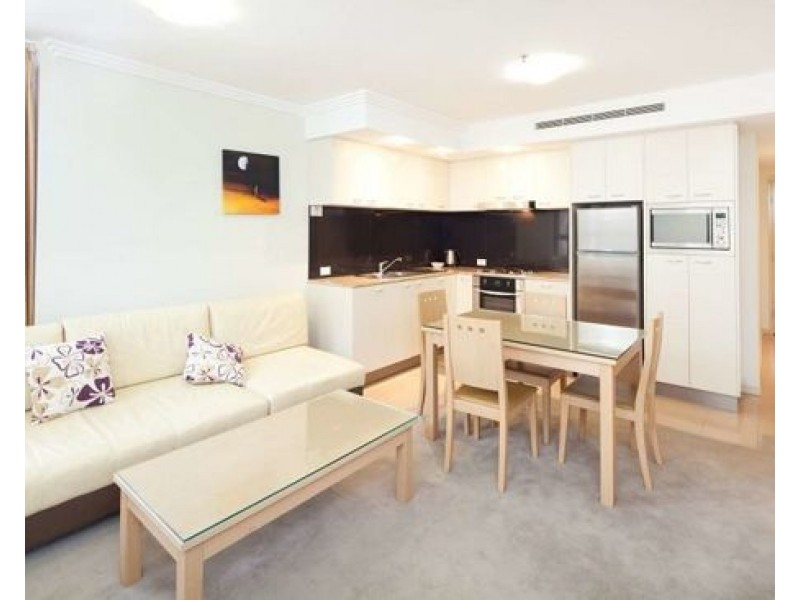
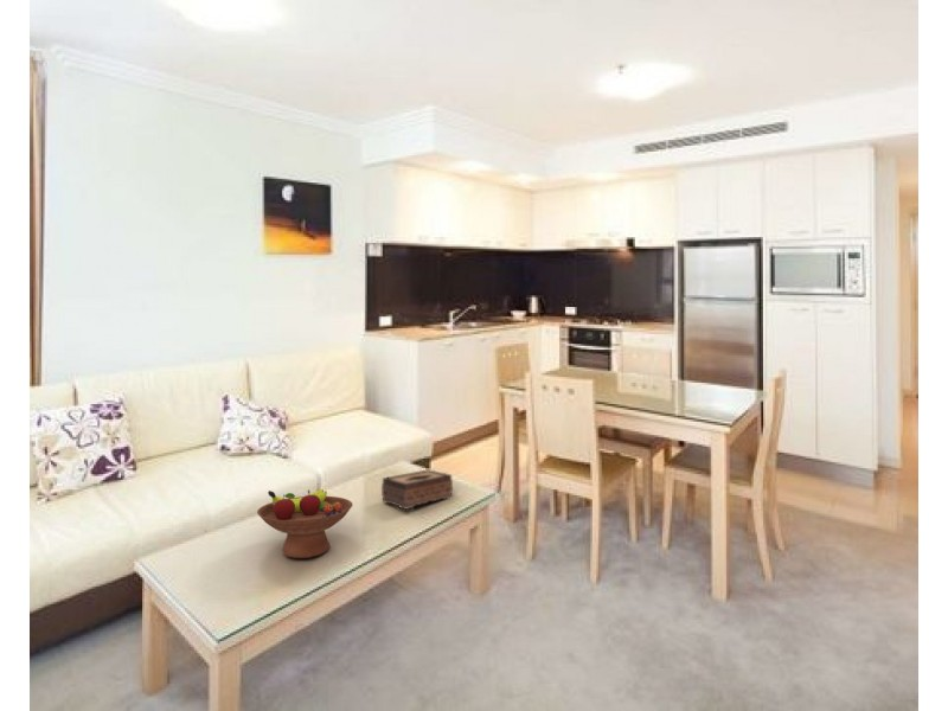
+ fruit bowl (306, 520)
+ tissue box (417, 488)
